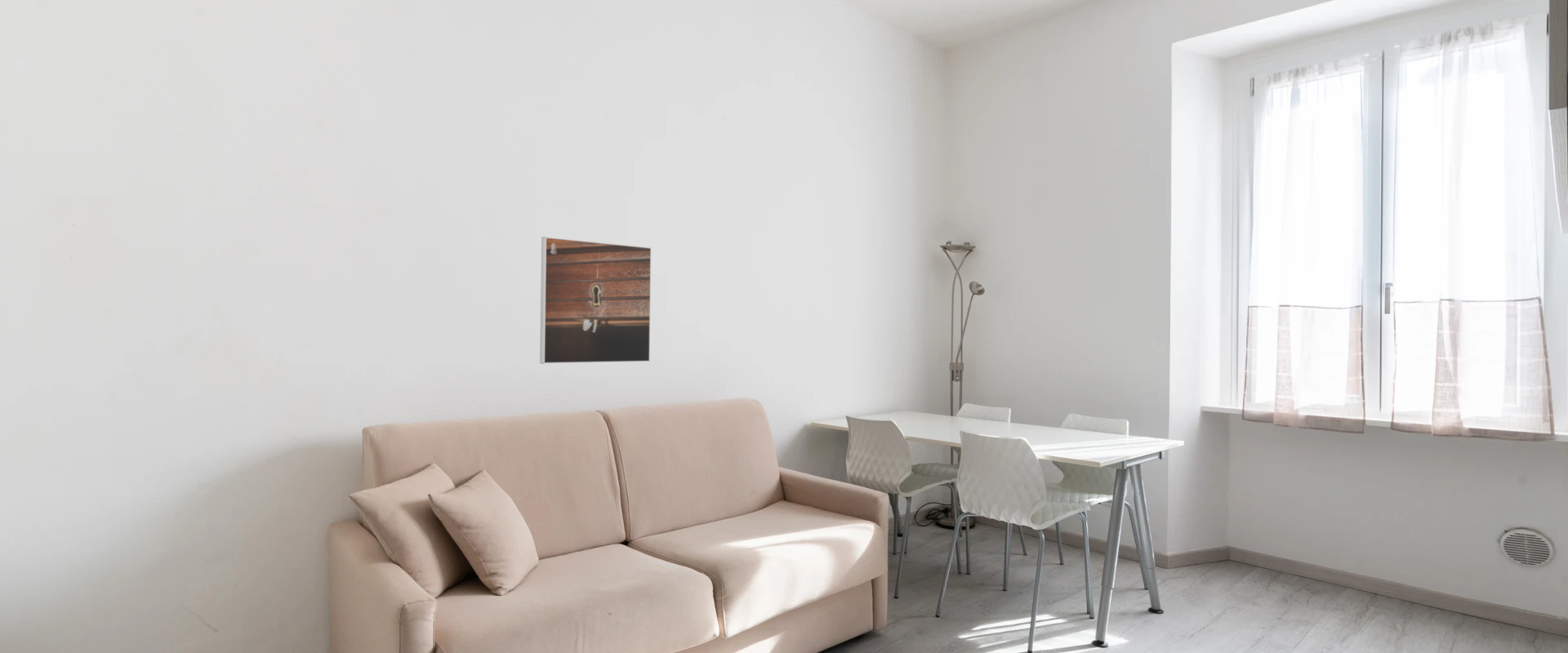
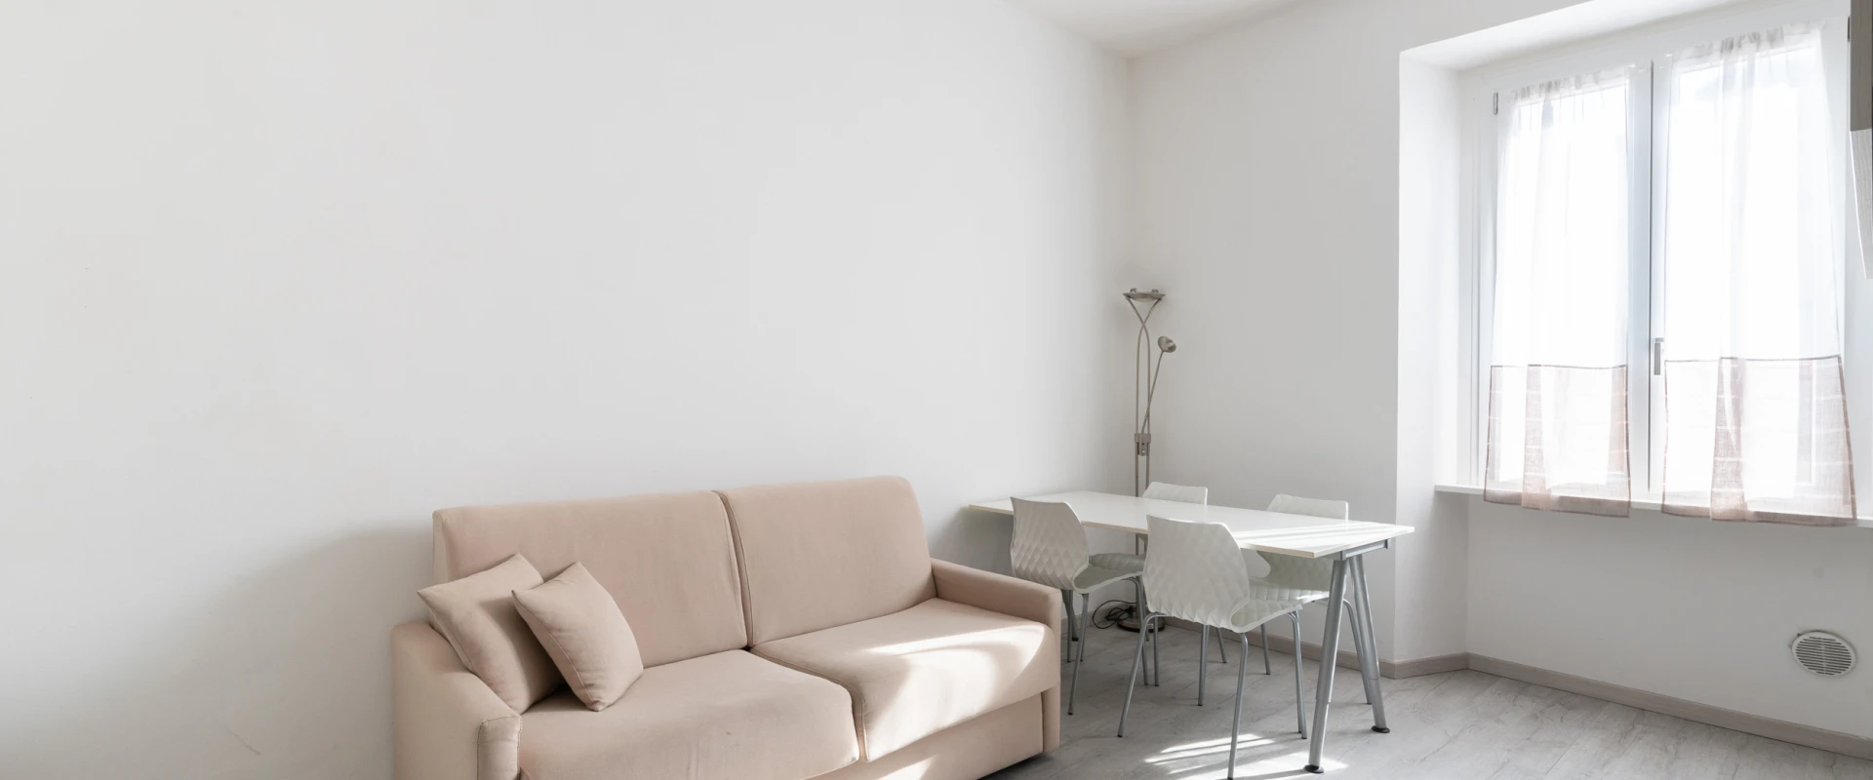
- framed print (598, 302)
